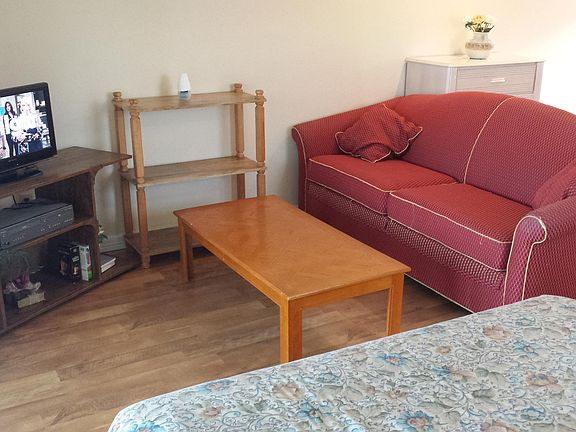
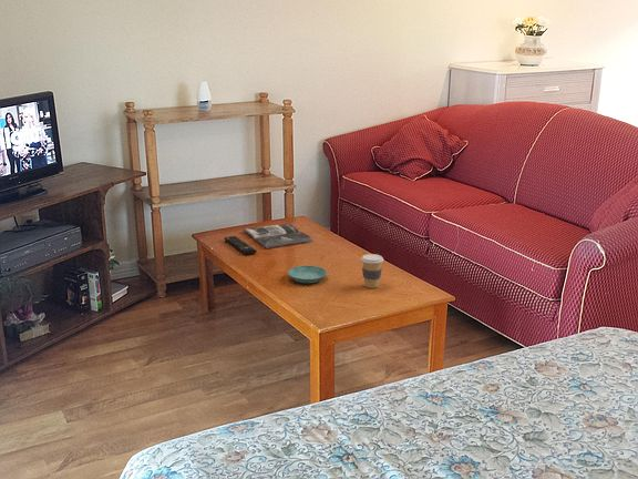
+ remote control (239, 245)
+ coffee cup (371, 271)
+ saucer (307, 275)
+ magazine (277, 234)
